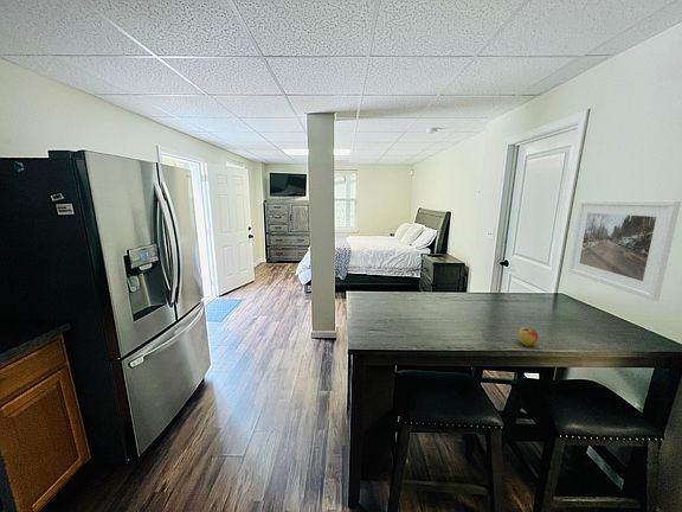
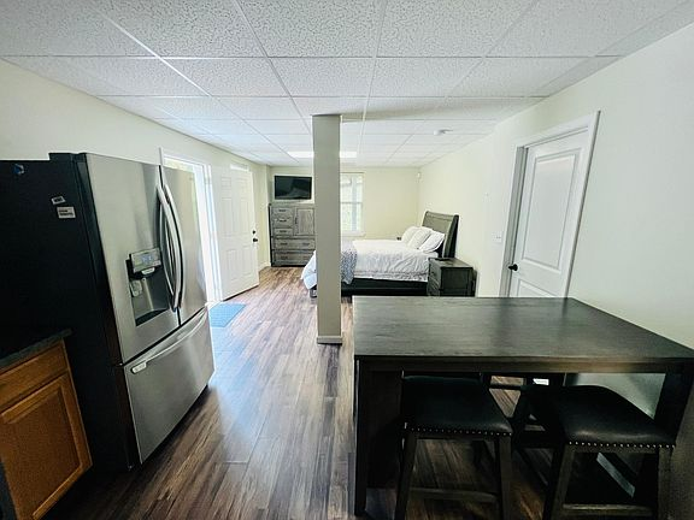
- apple (527, 335)
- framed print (613, 243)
